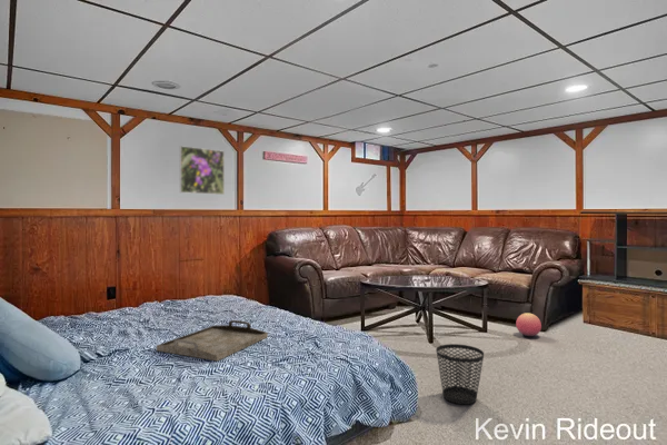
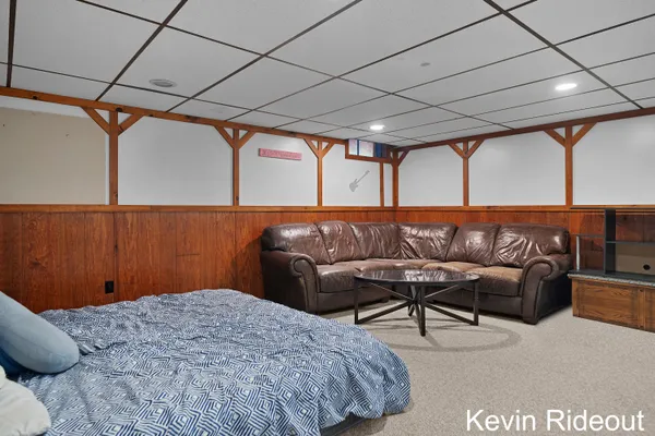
- wastebasket (459, 374)
- ball (528, 324)
- serving tray (215, 336)
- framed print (202, 170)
